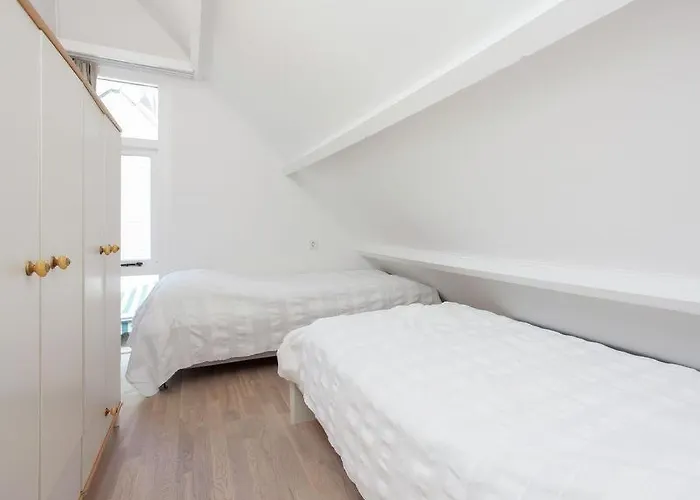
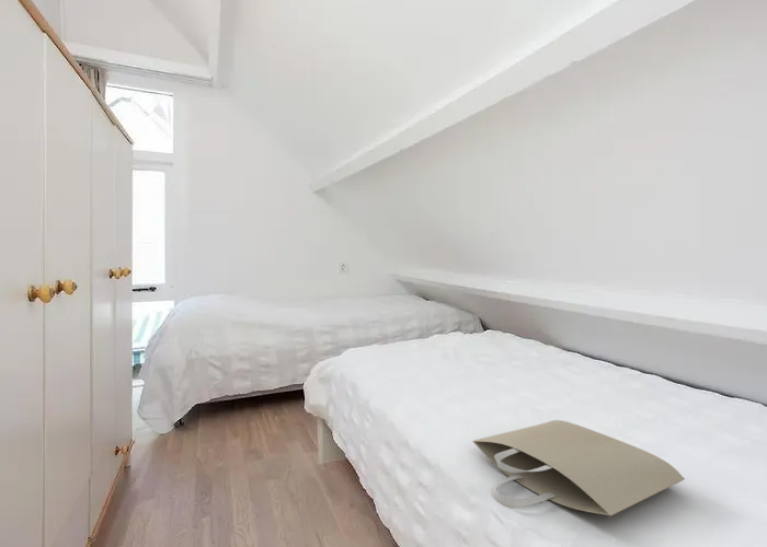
+ tote bag (559, 461)
